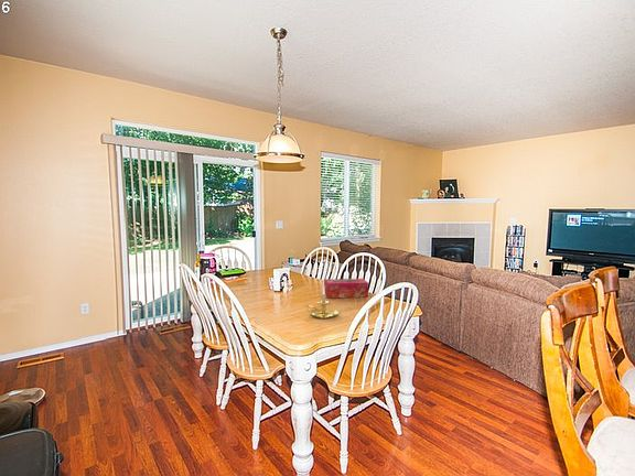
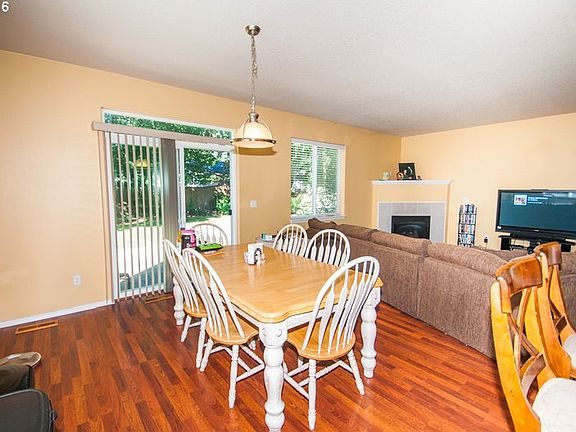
- tissue box (345, 288)
- candle holder (321, 301)
